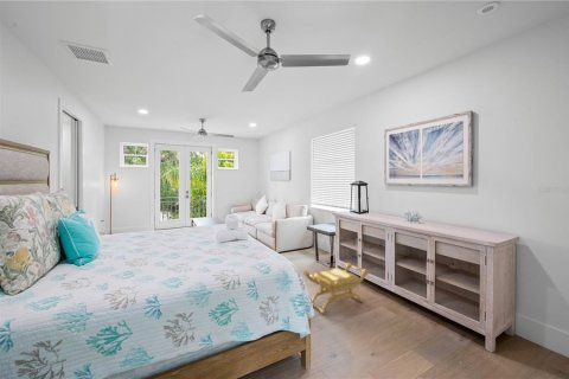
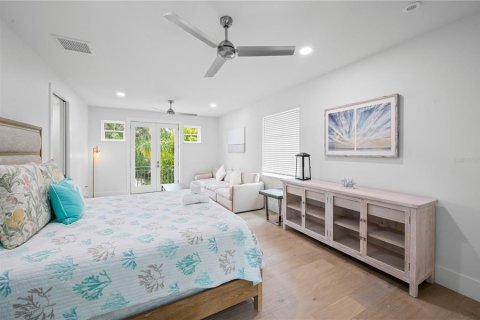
- stool (335, 287)
